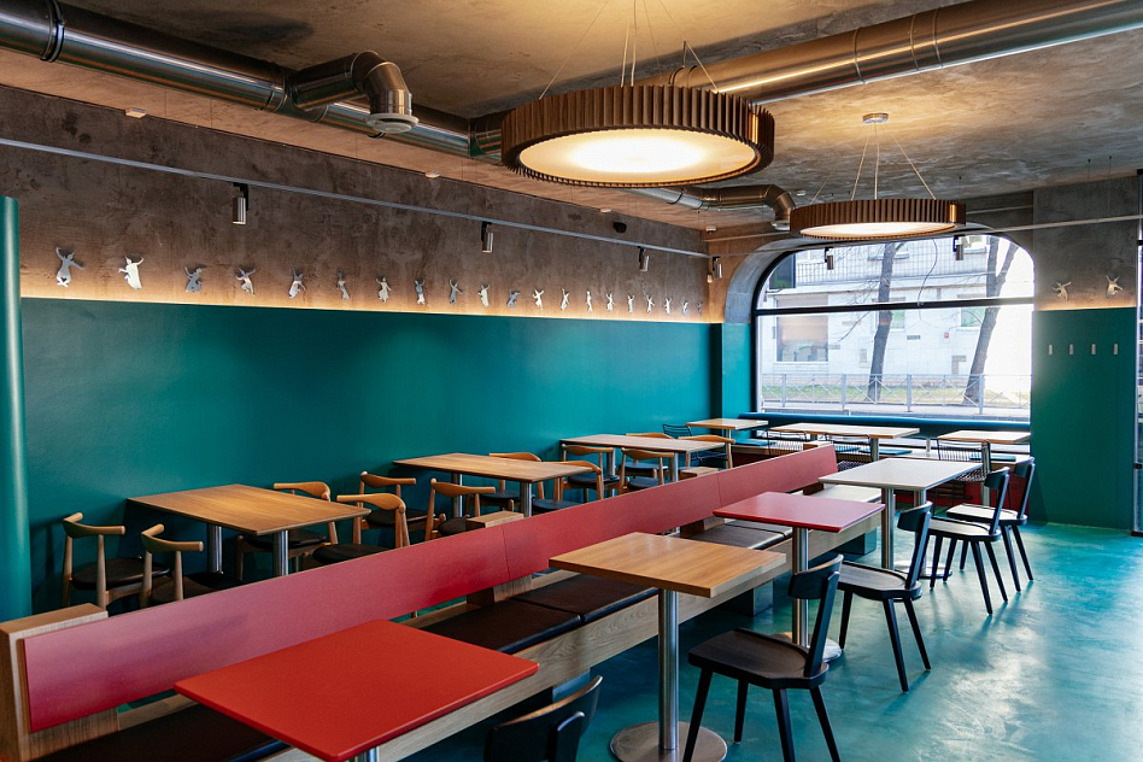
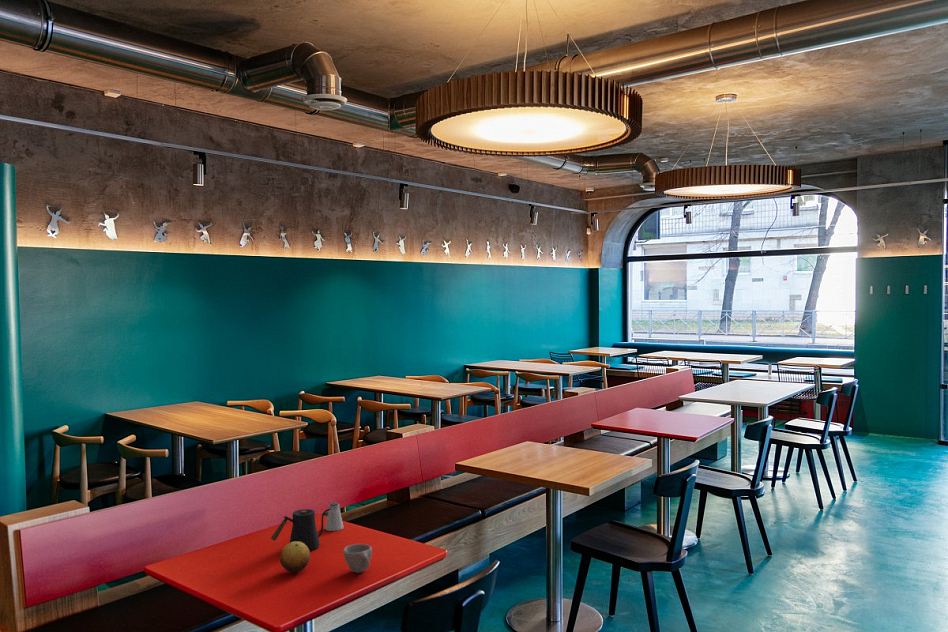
+ cup (360, 560)
+ fruit (295, 556)
+ saltshaker (334, 515)
+ kettle (302, 529)
